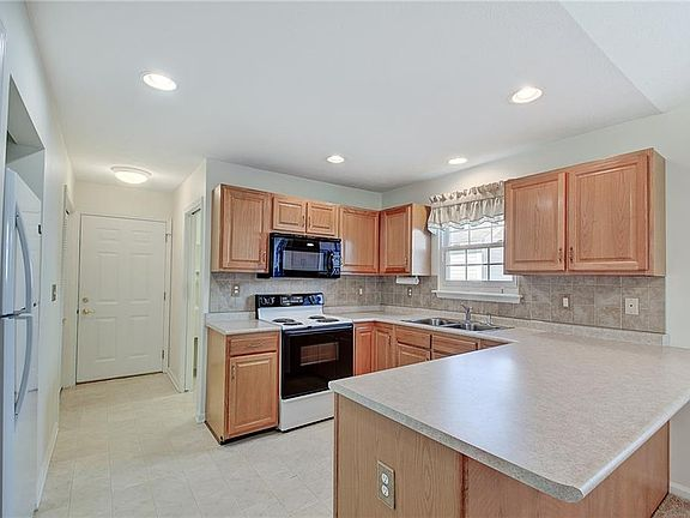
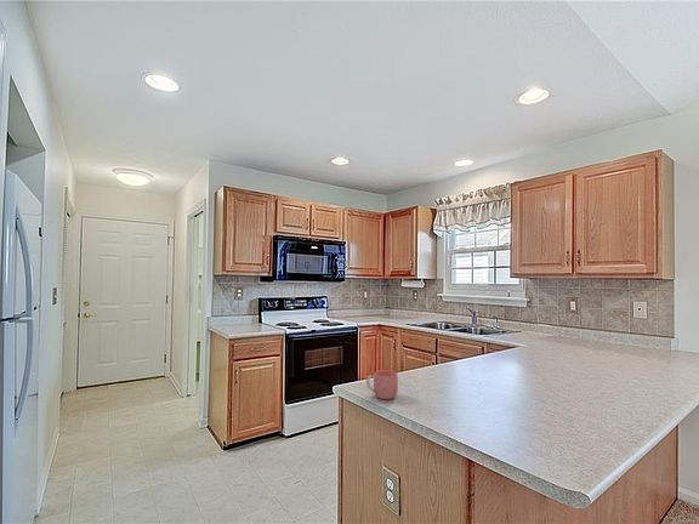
+ mug (381, 385)
